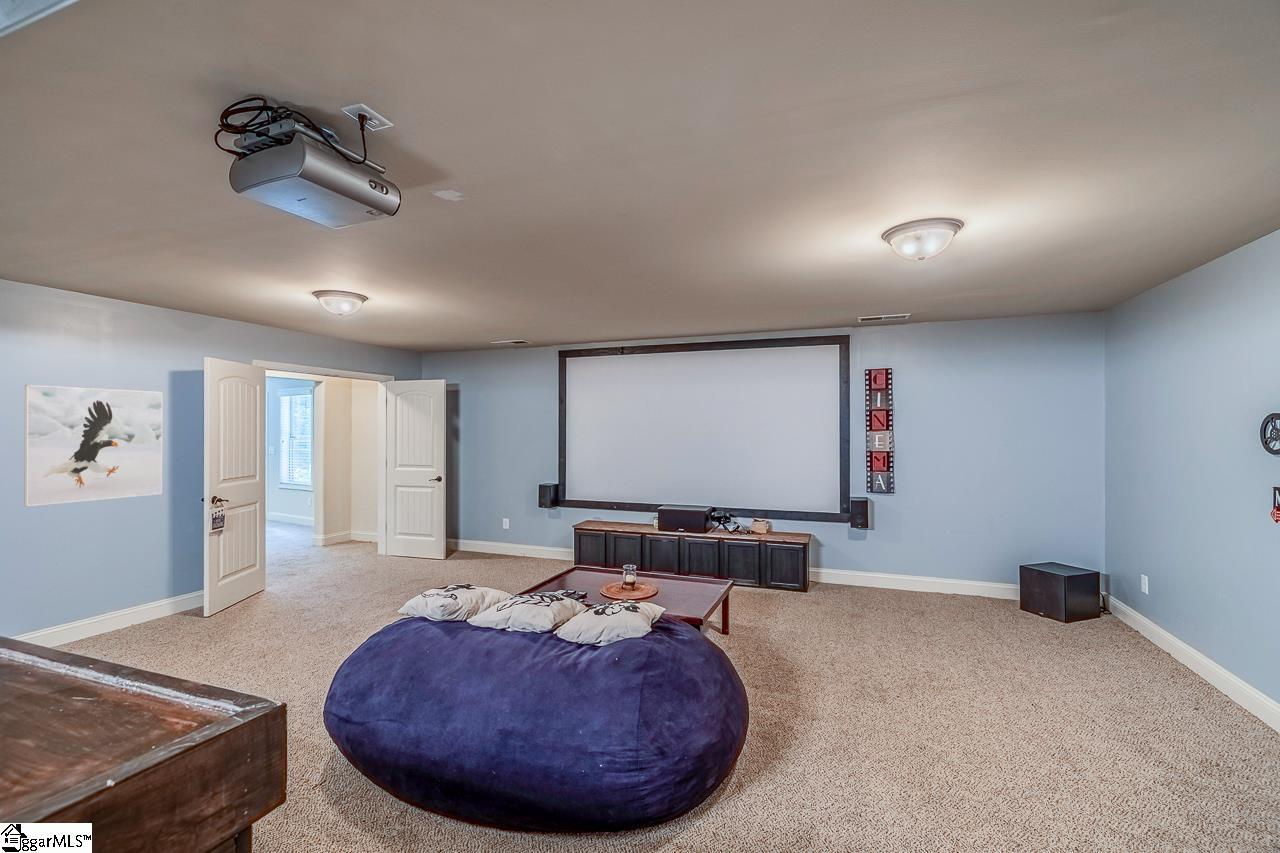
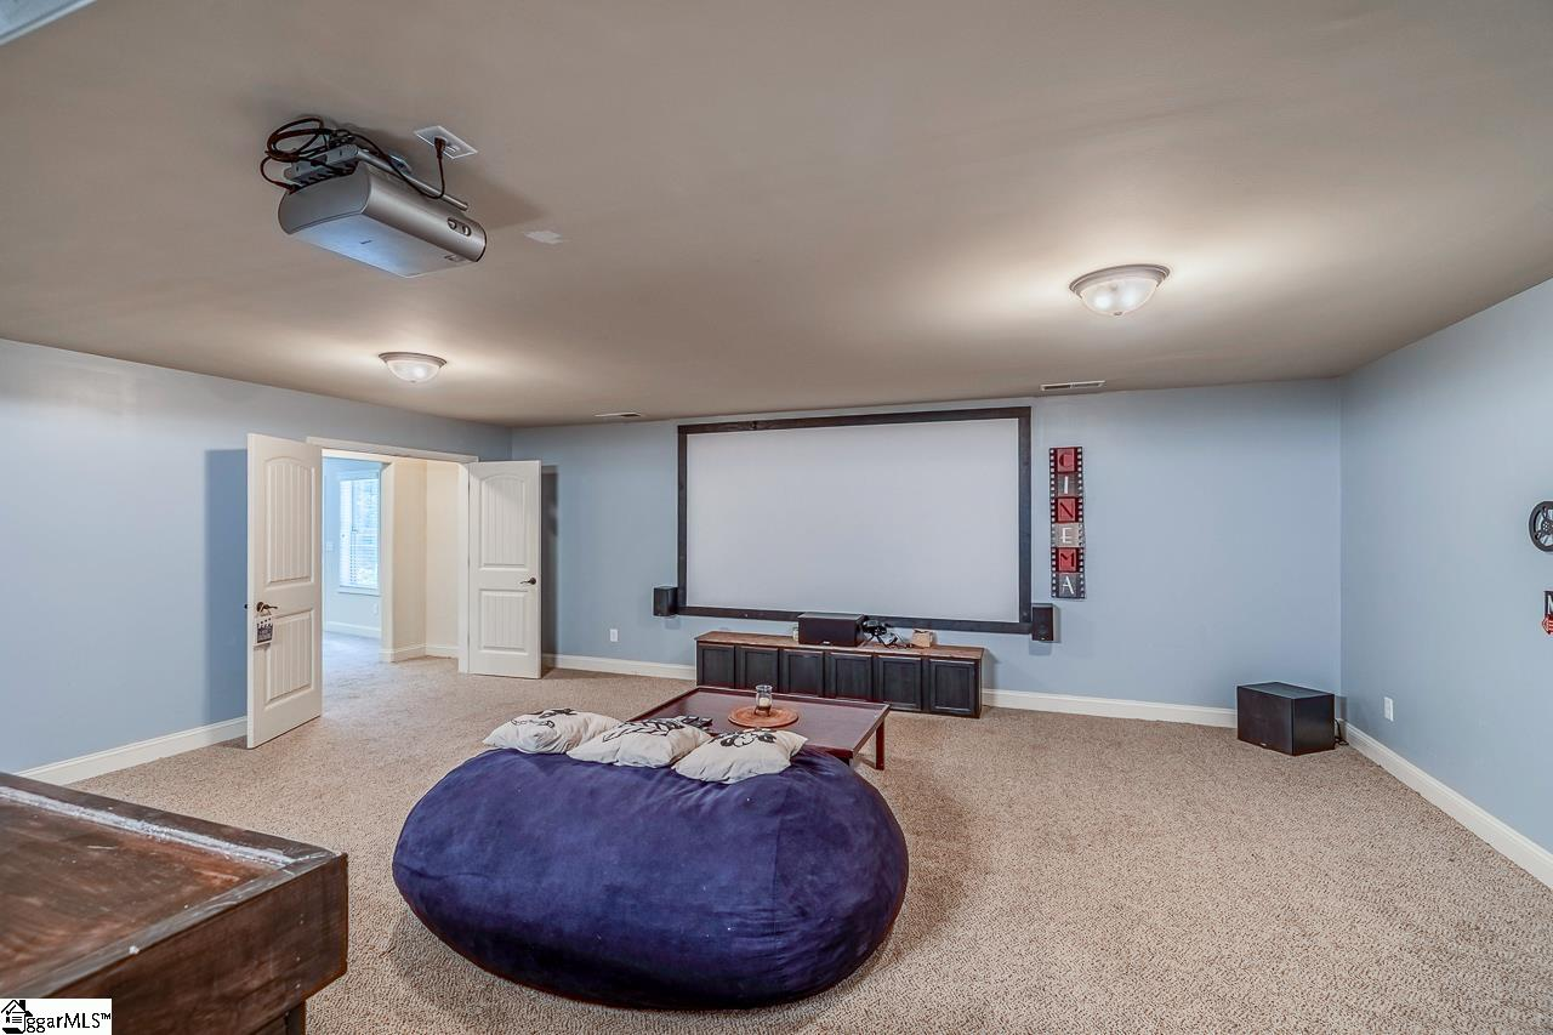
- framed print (99, 444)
